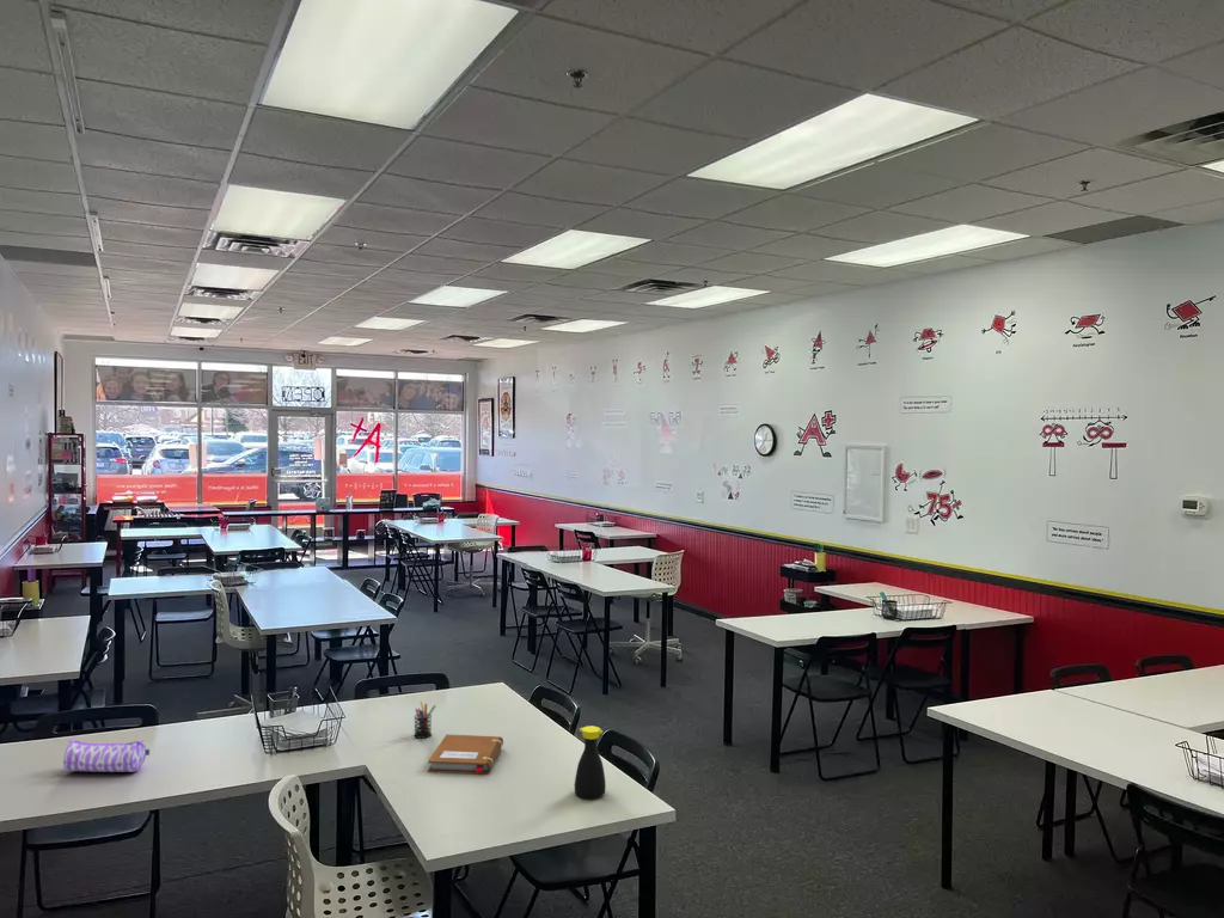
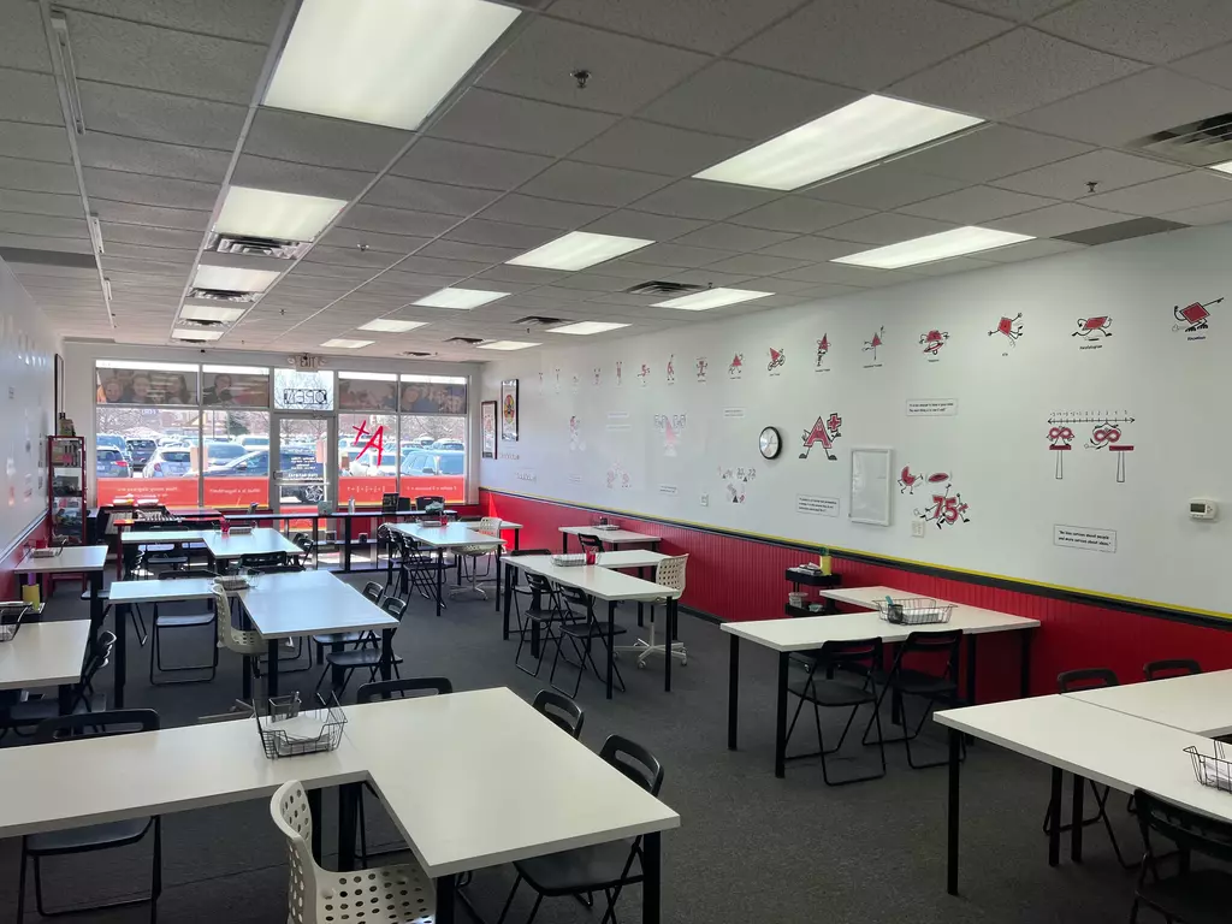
- pencil case (105, 755)
- notebook (466, 753)
- pen holder (424, 718)
- bottle (590, 760)
